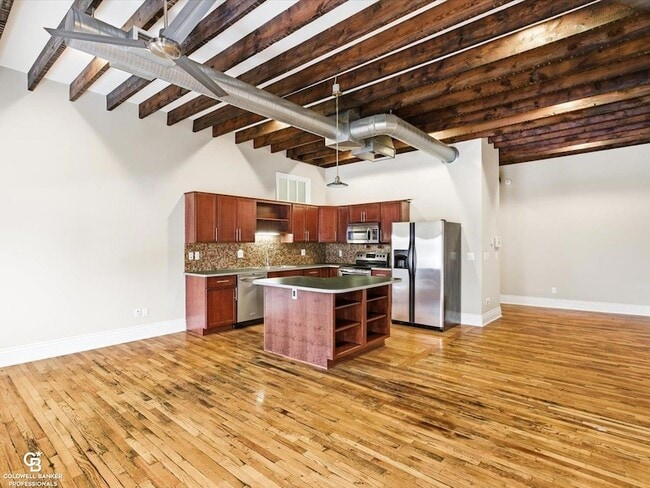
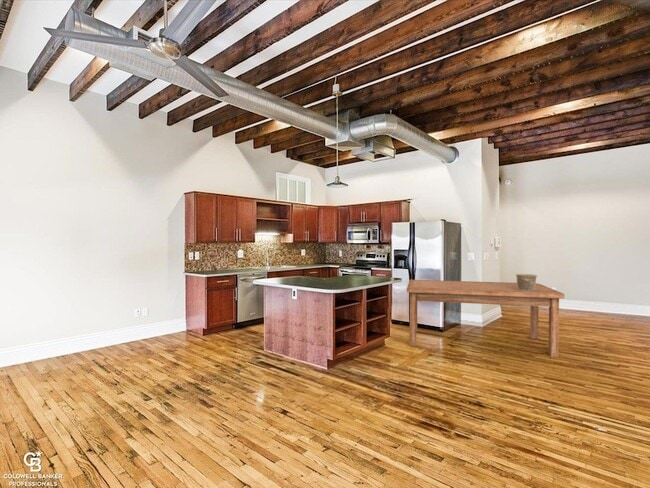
+ ceramic pot (526, 282)
+ dining table (475, 303)
